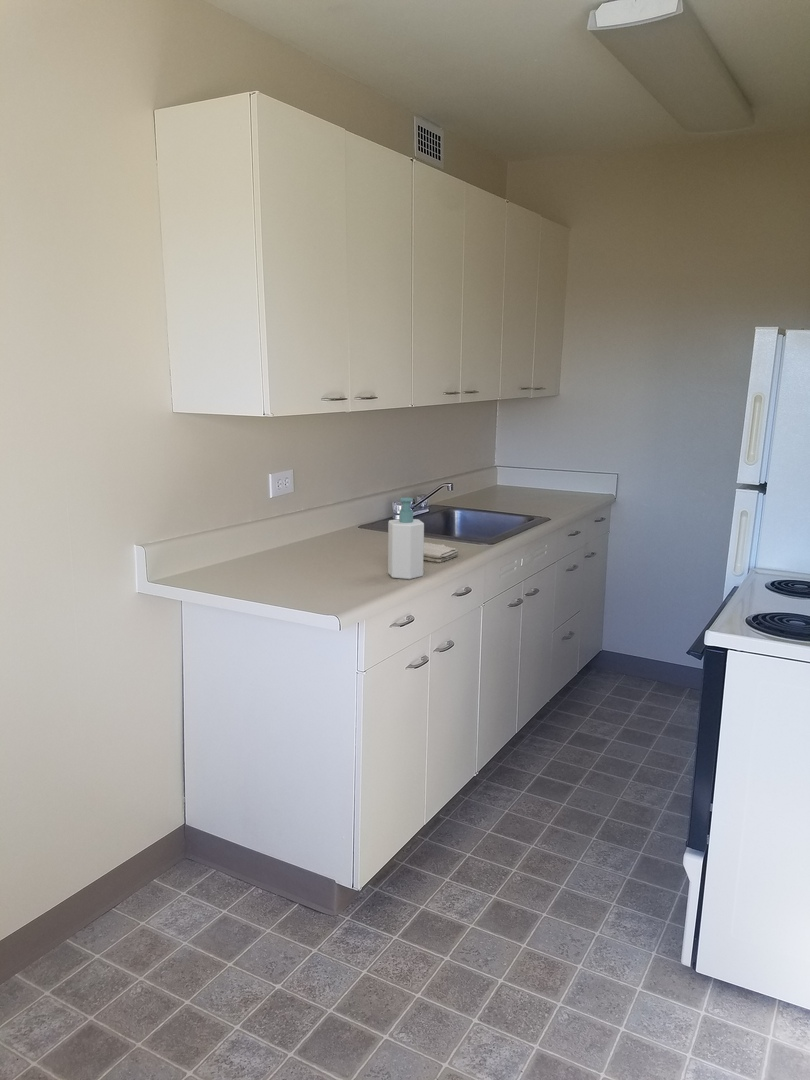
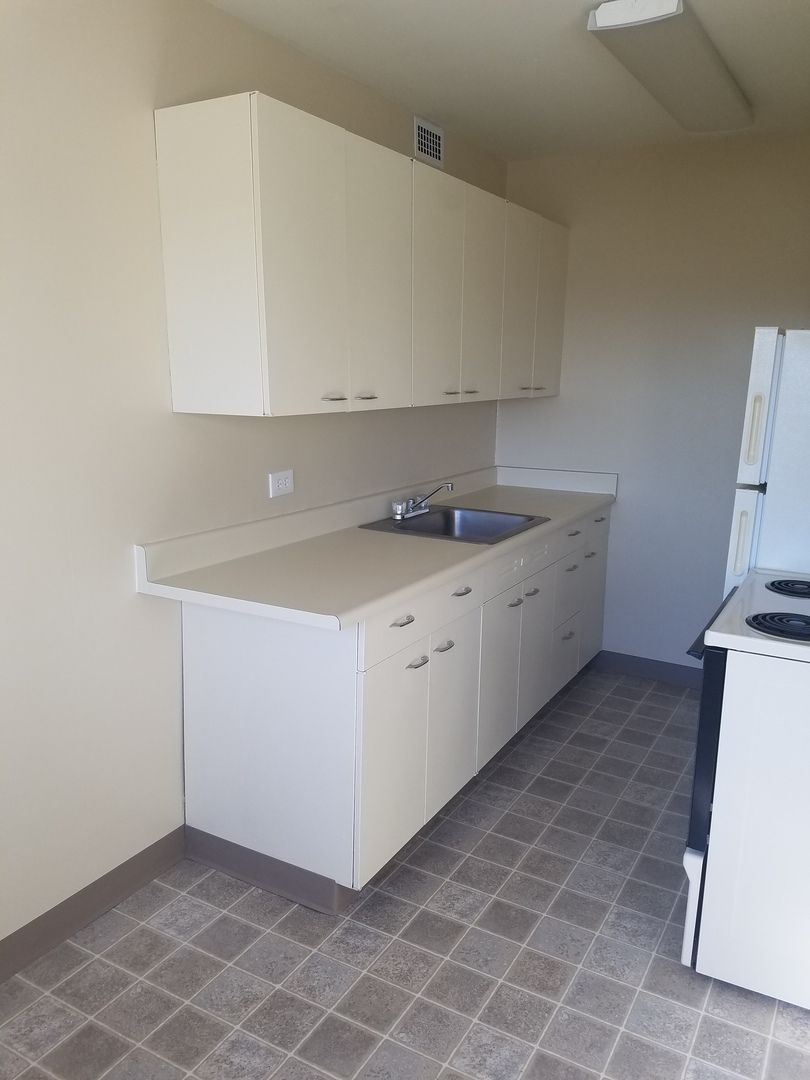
- washcloth (426, 551)
- soap bottle (406, 537)
